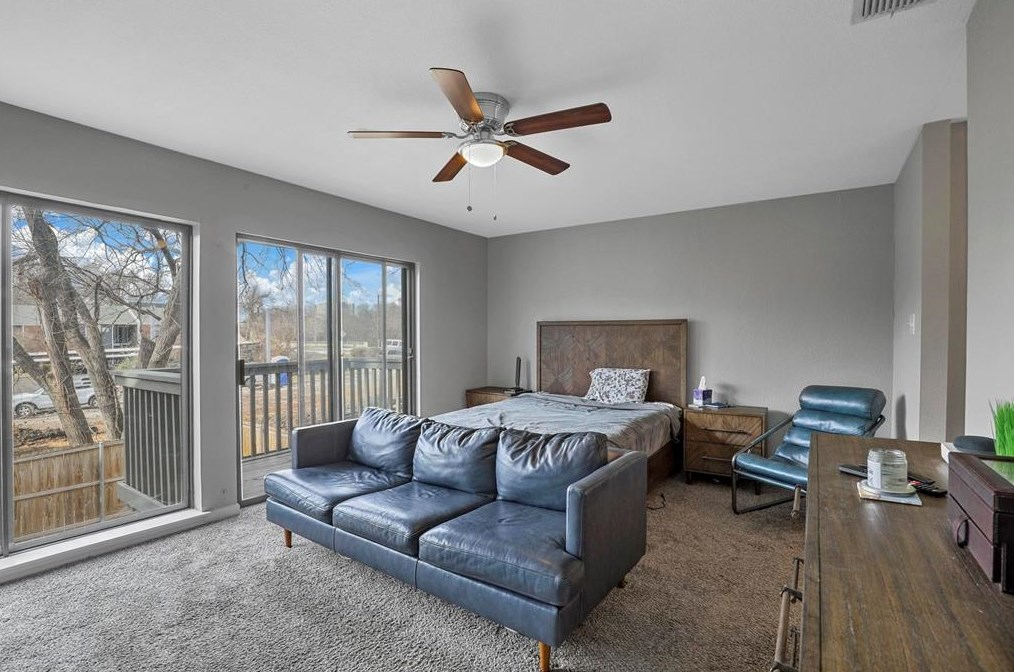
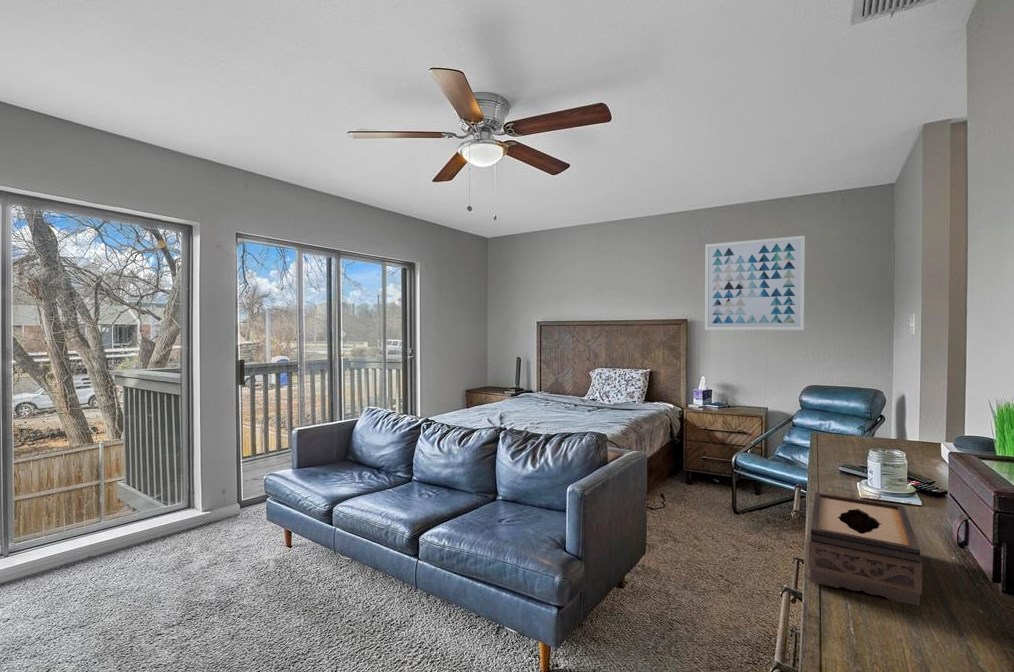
+ wall art (752, 285)
+ tissue box (859, 541)
